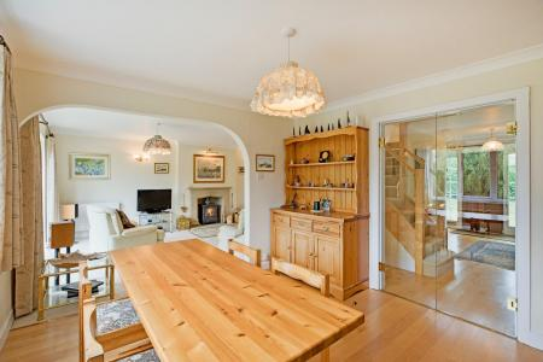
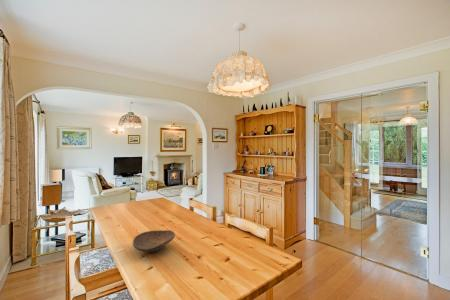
+ decorative bowl (154, 241)
